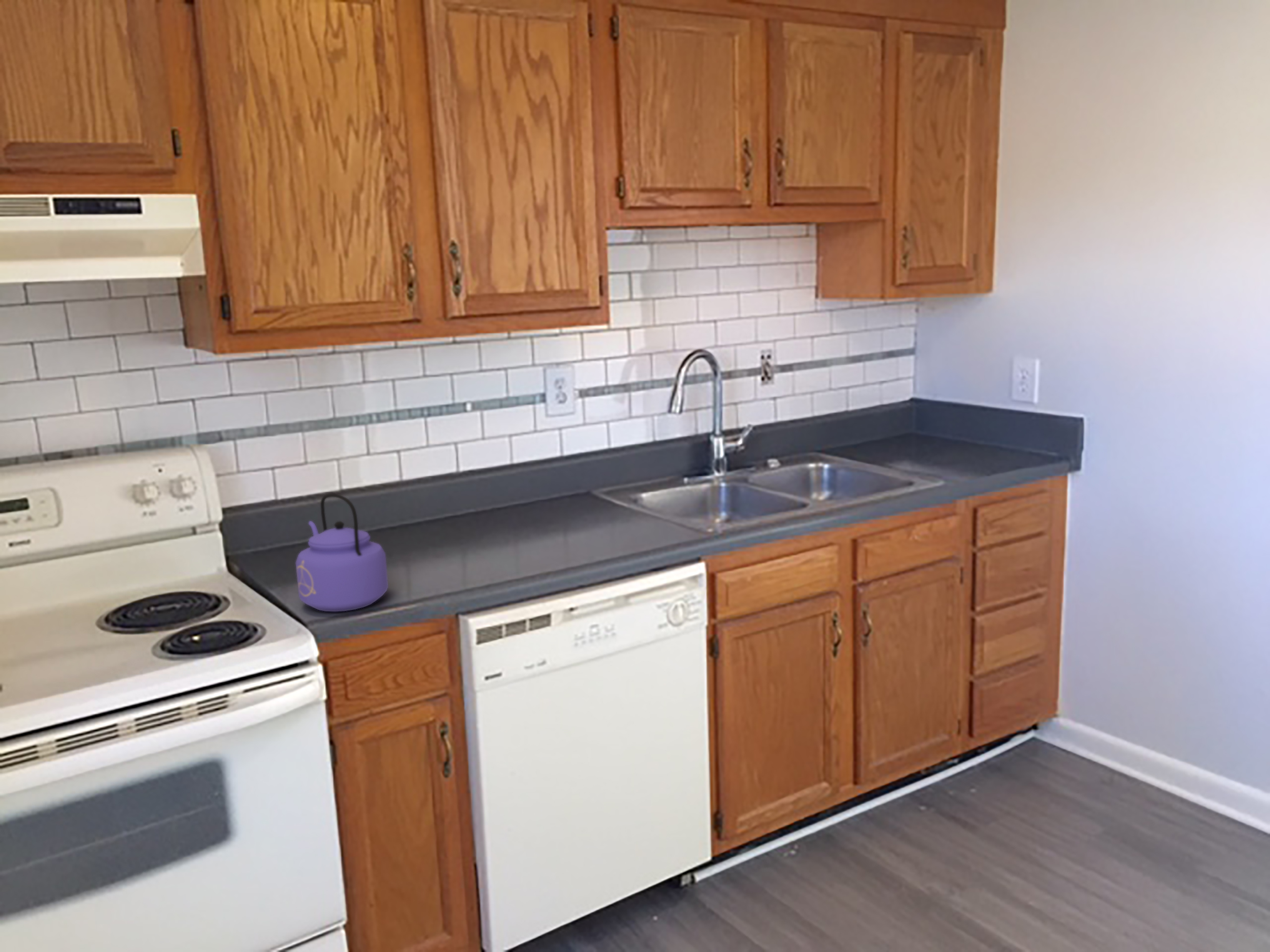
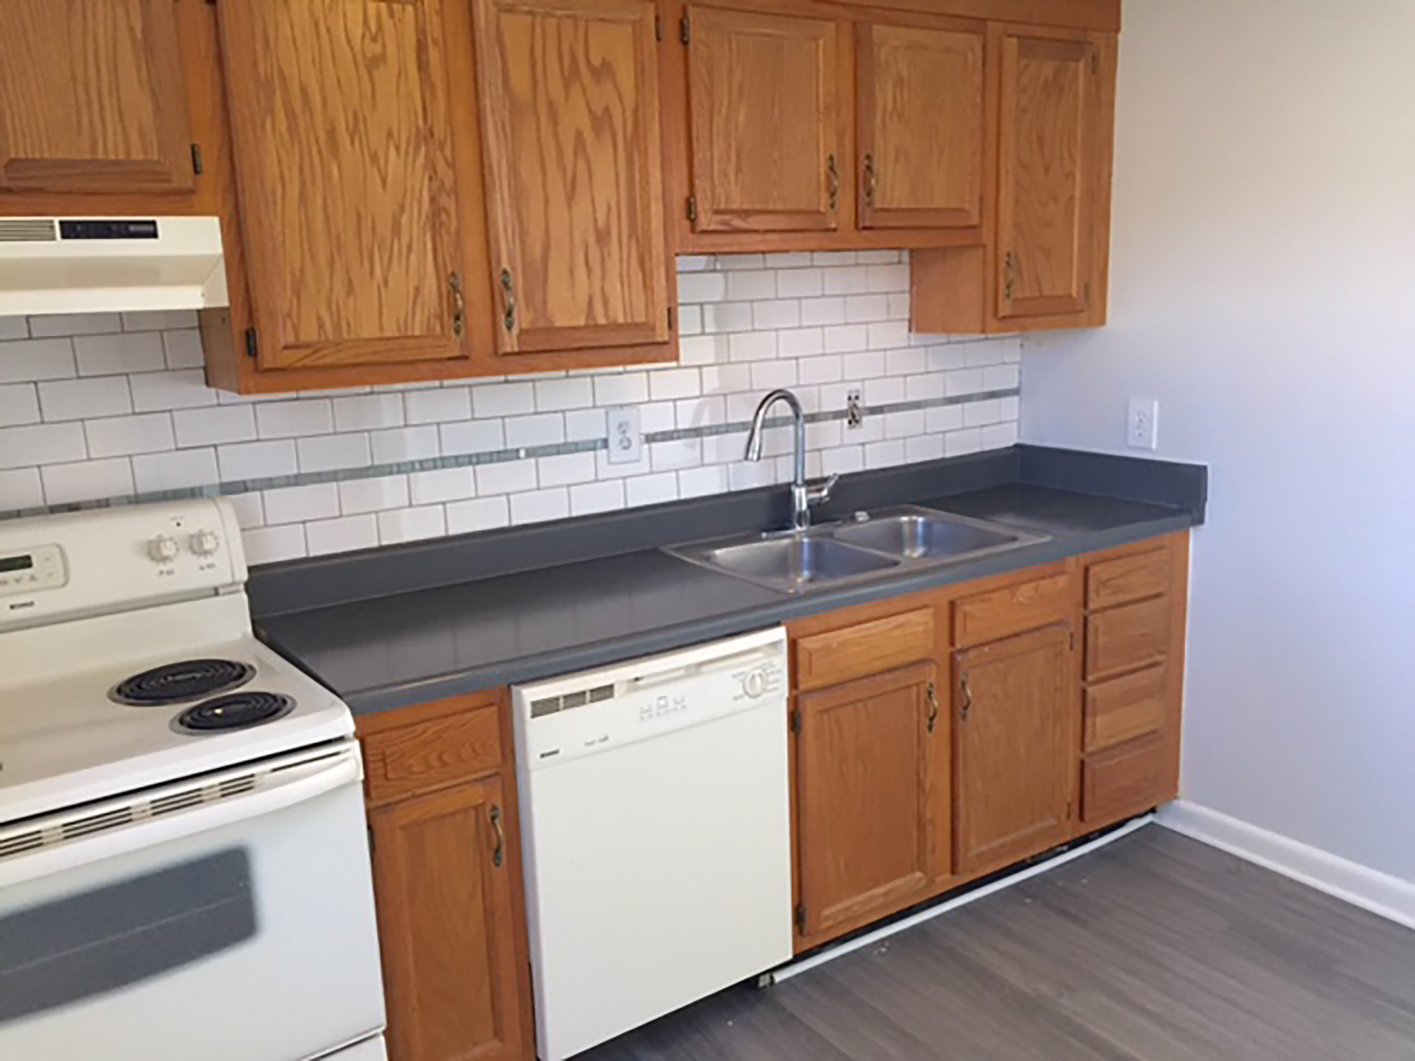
- kettle (335, 545)
